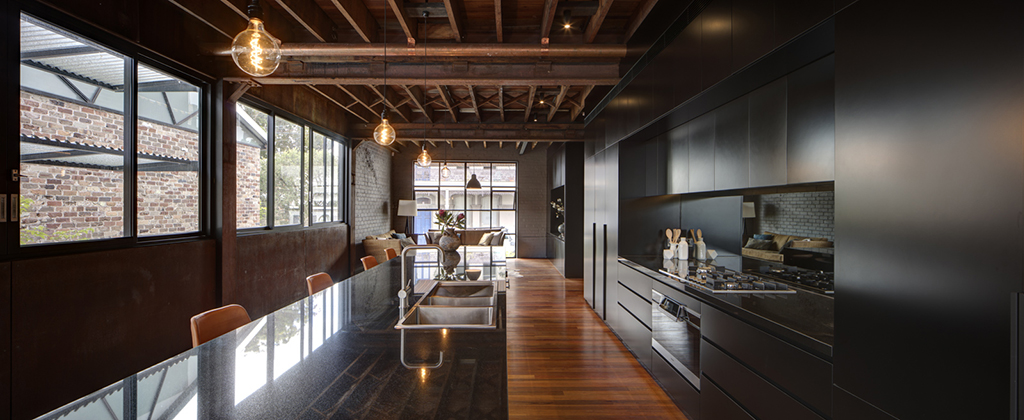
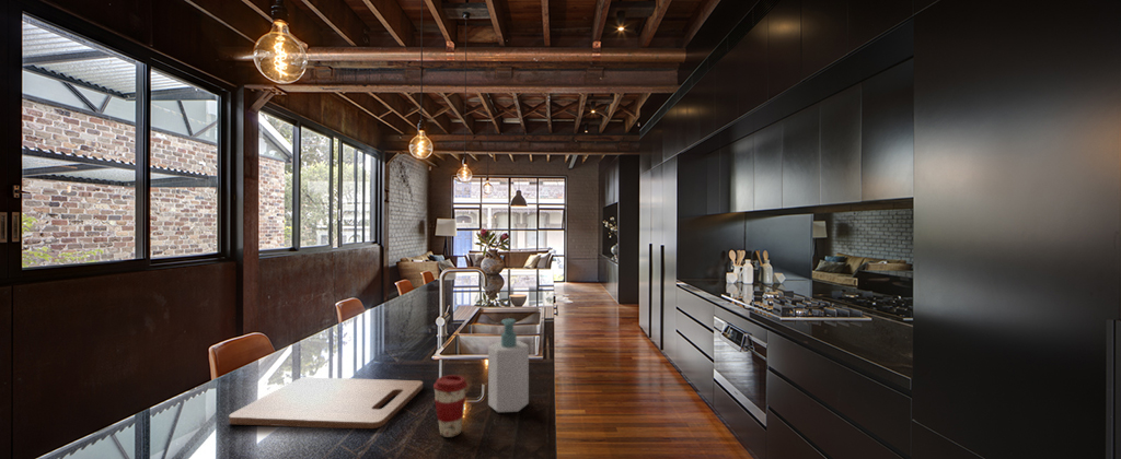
+ cutting board (335, 400)
+ soap bottle (508, 362)
+ coffee cup (450, 405)
